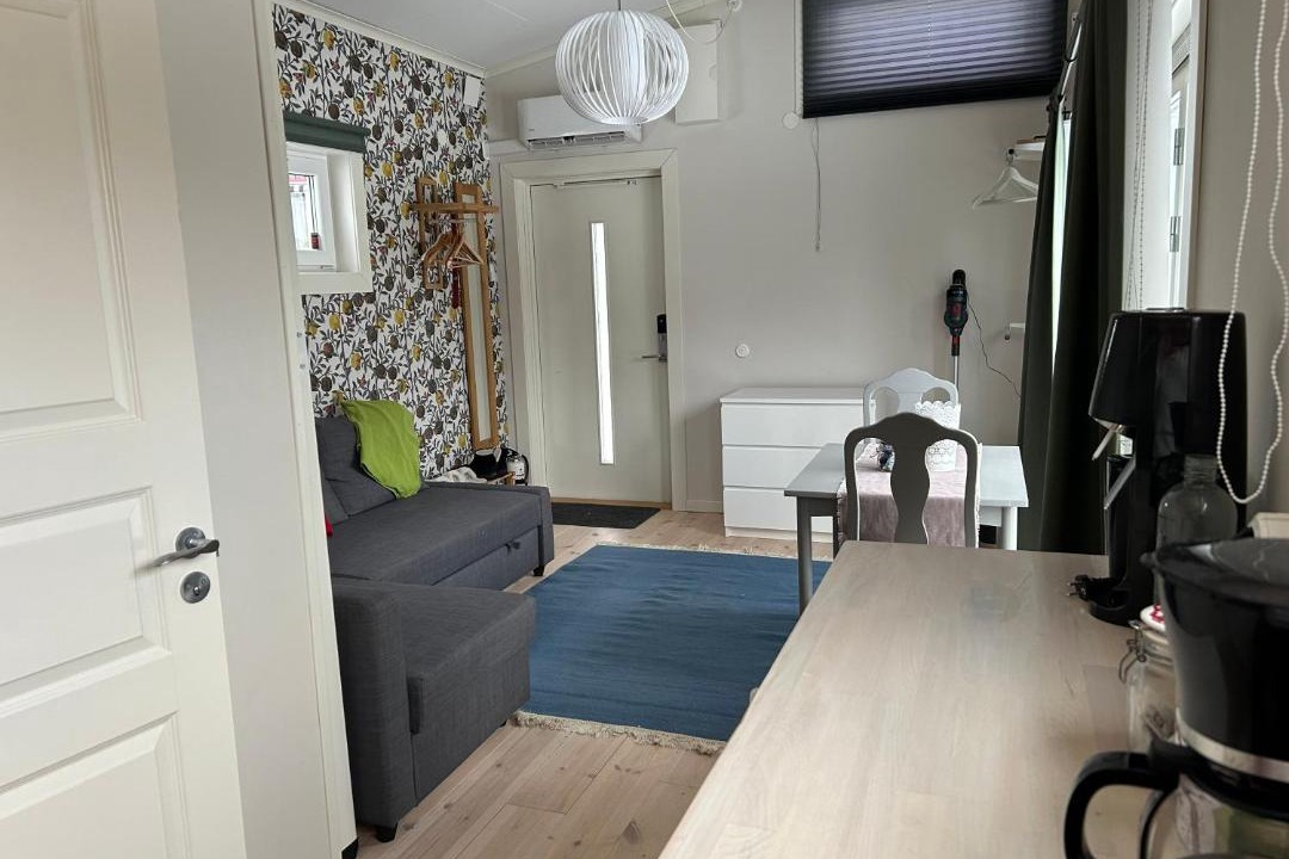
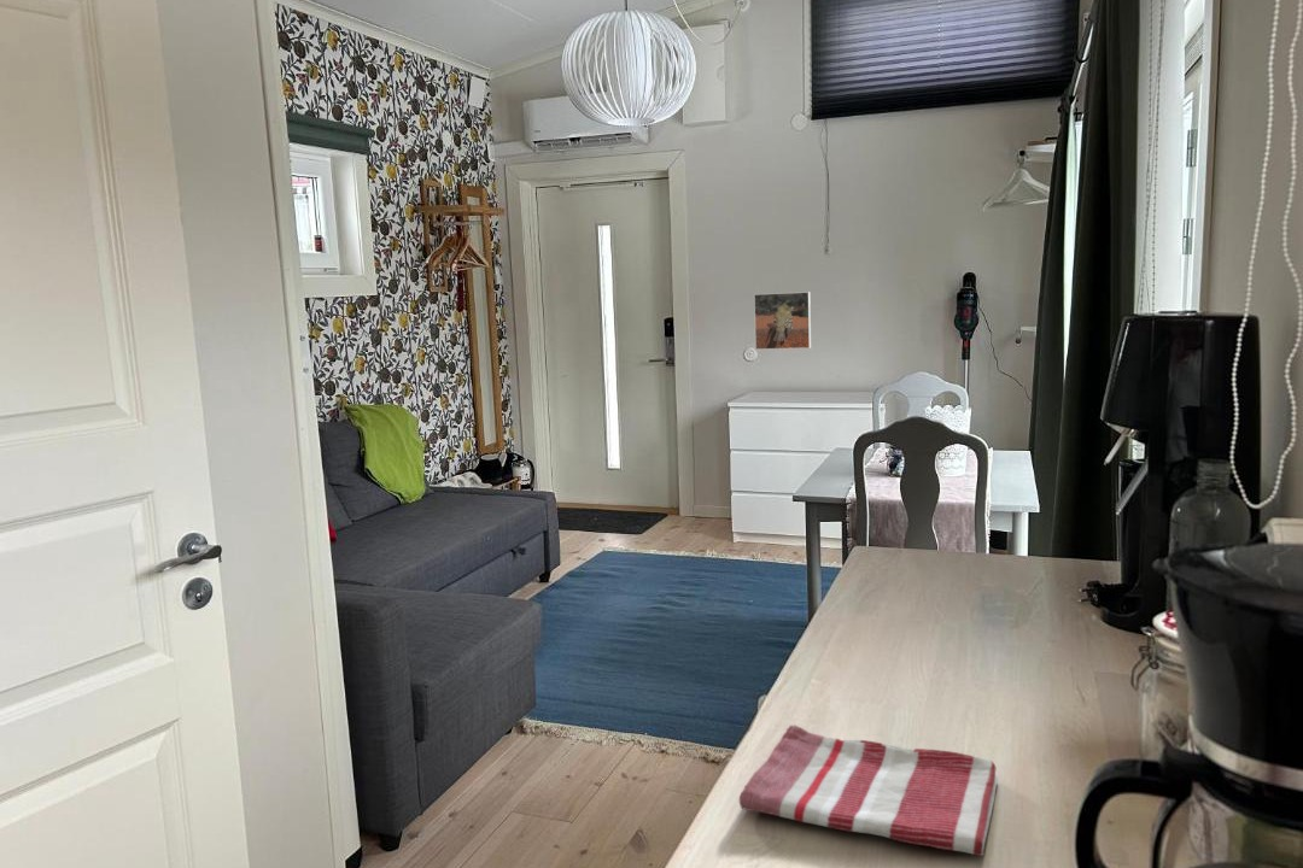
+ dish towel (871, 784)
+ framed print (782, 321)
